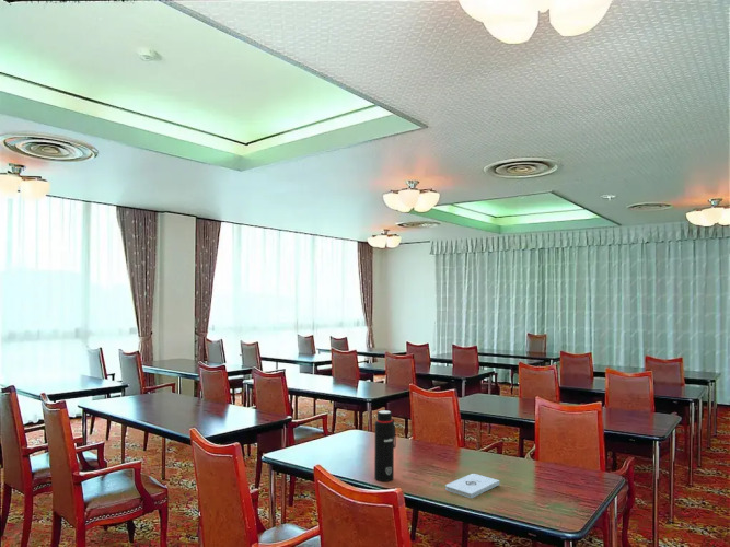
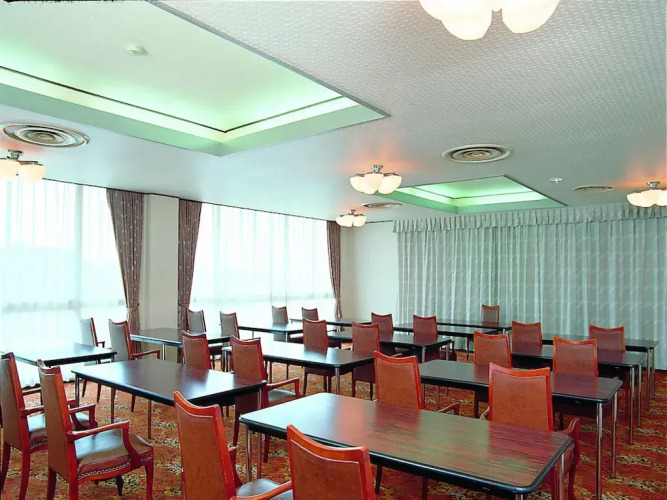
- water bottle (385, 444)
- notepad (472, 485)
